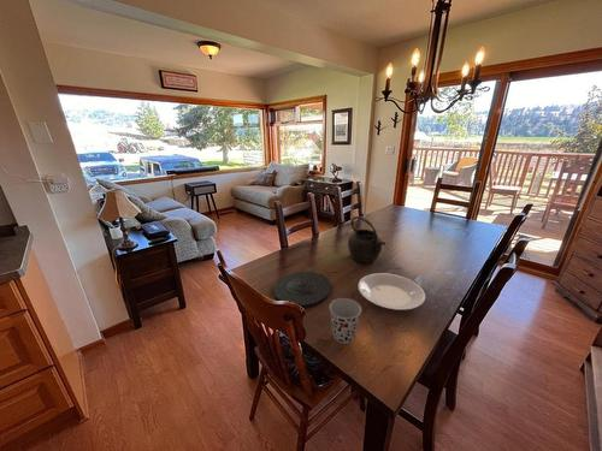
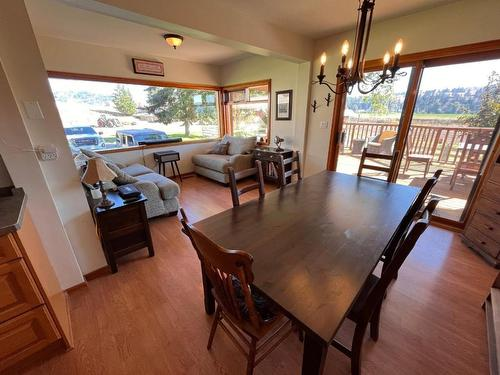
- kettle (366, 238)
- plate (302, 285)
- cup (344, 321)
- plate (389, 292)
